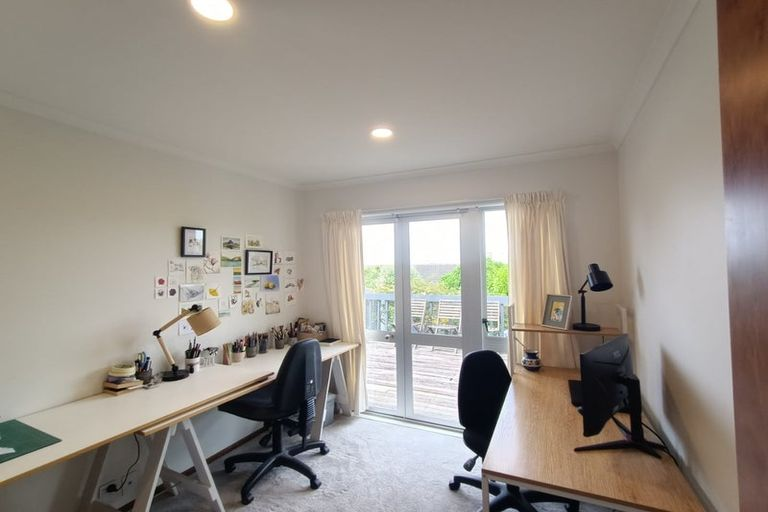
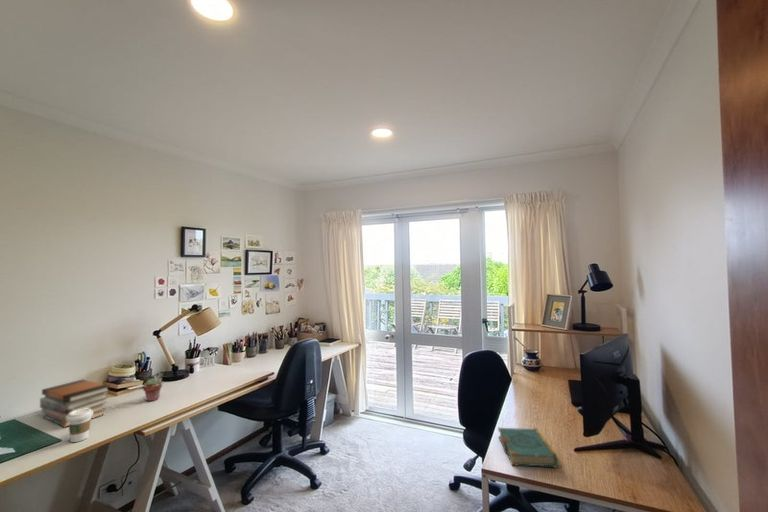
+ book stack (74, 401)
+ potted succulent (152, 388)
+ book (525, 445)
+ coffee cup (79, 425)
